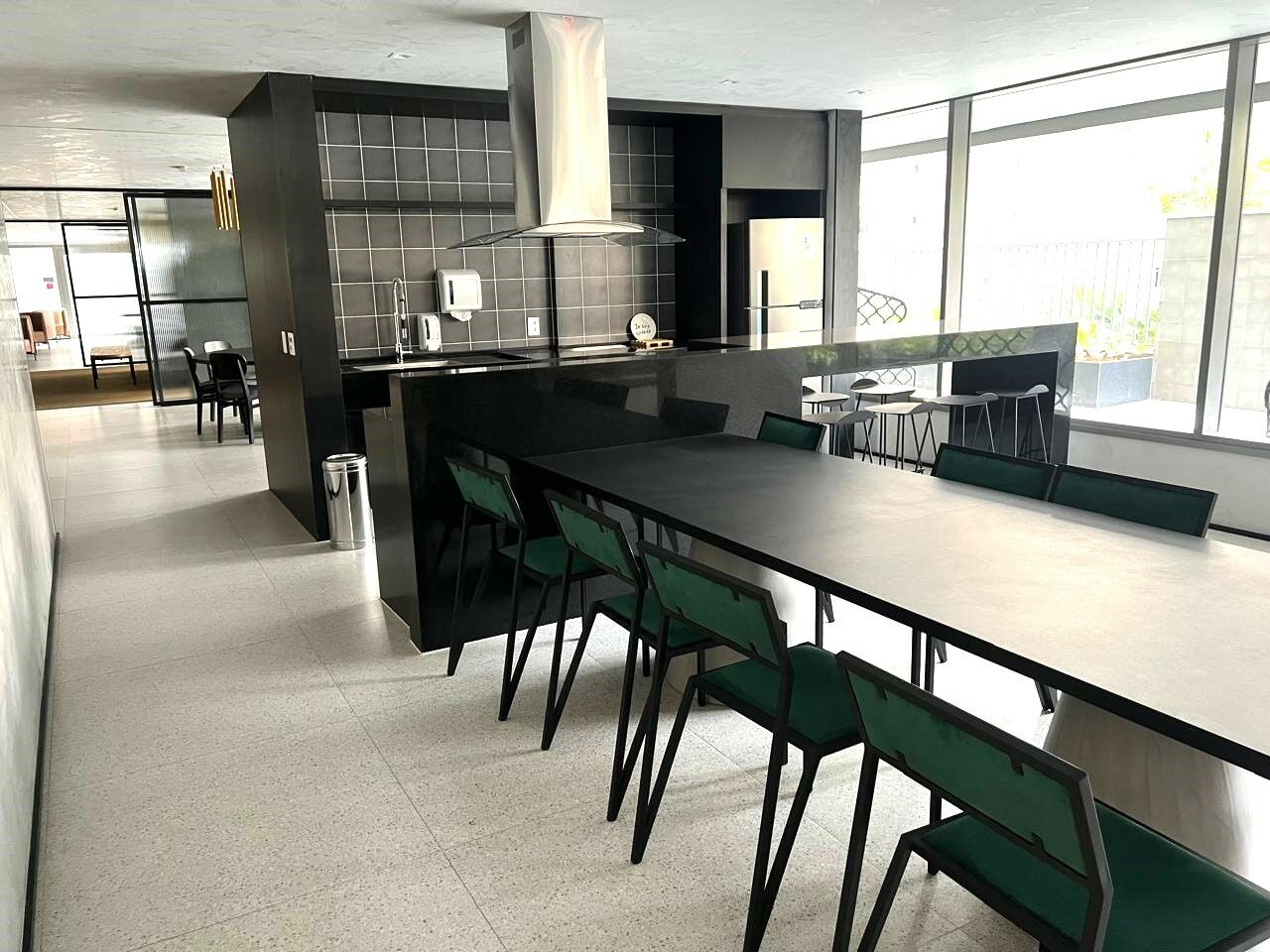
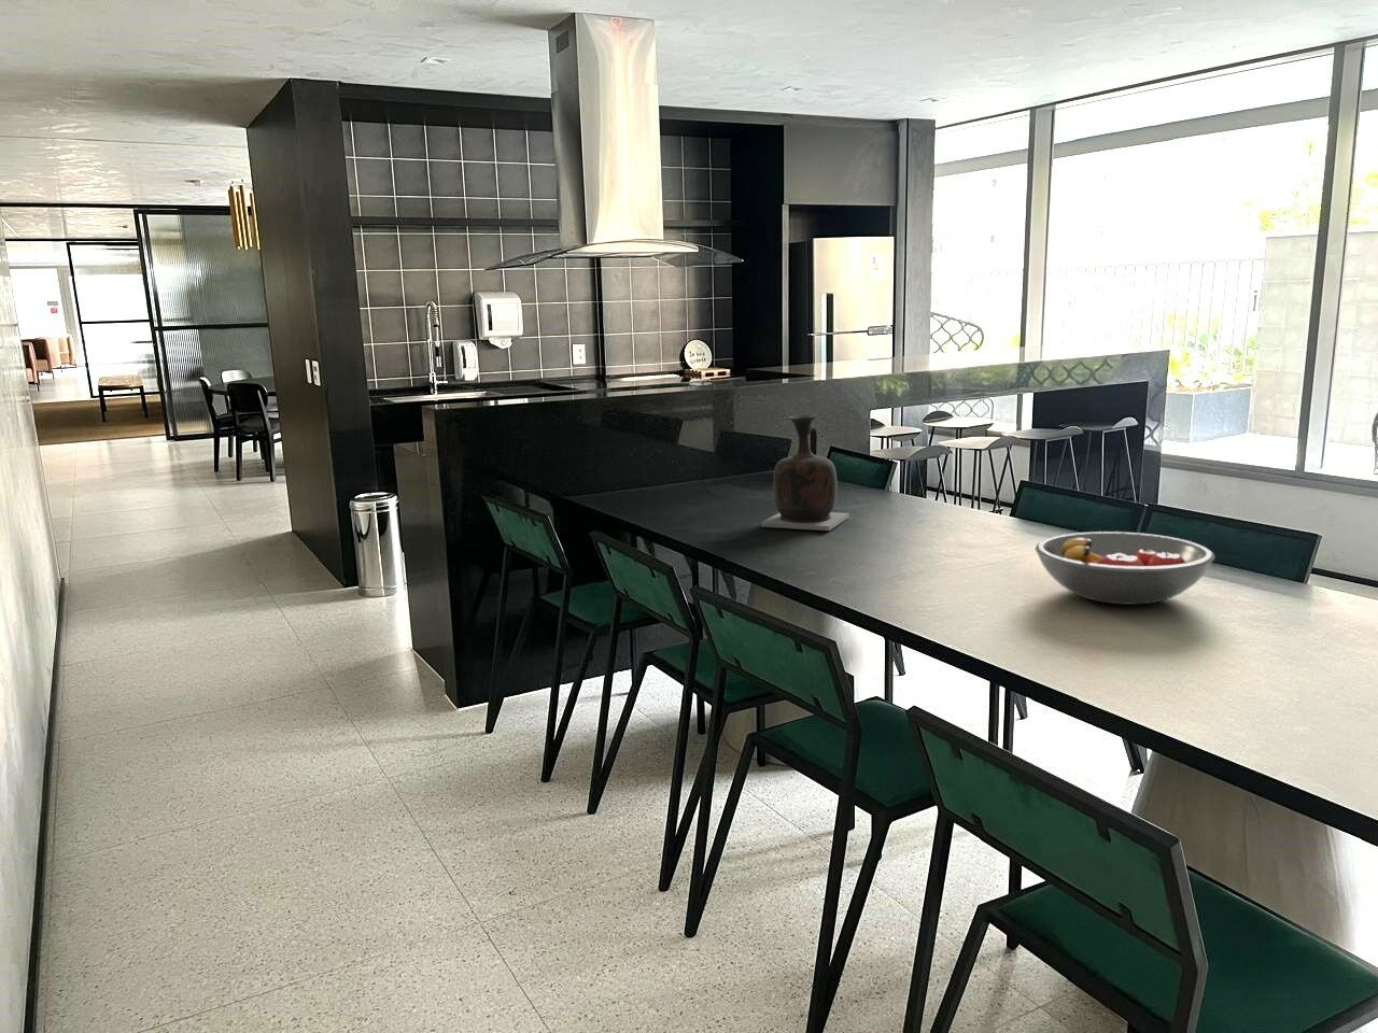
+ fruit bowl (1121, 566)
+ vase (805, 469)
